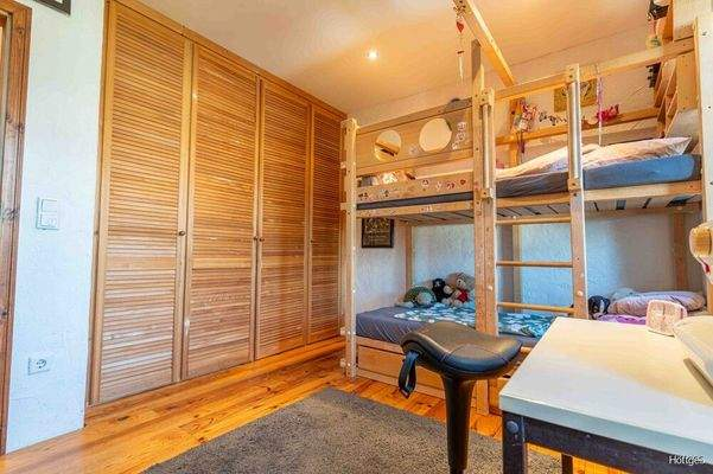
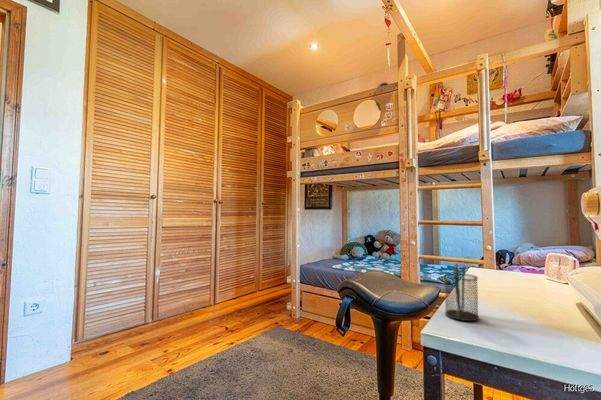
+ pencil holder (461, 287)
